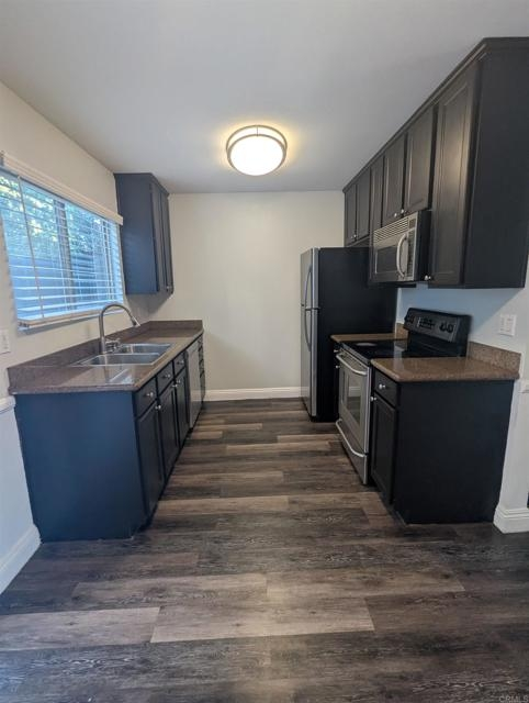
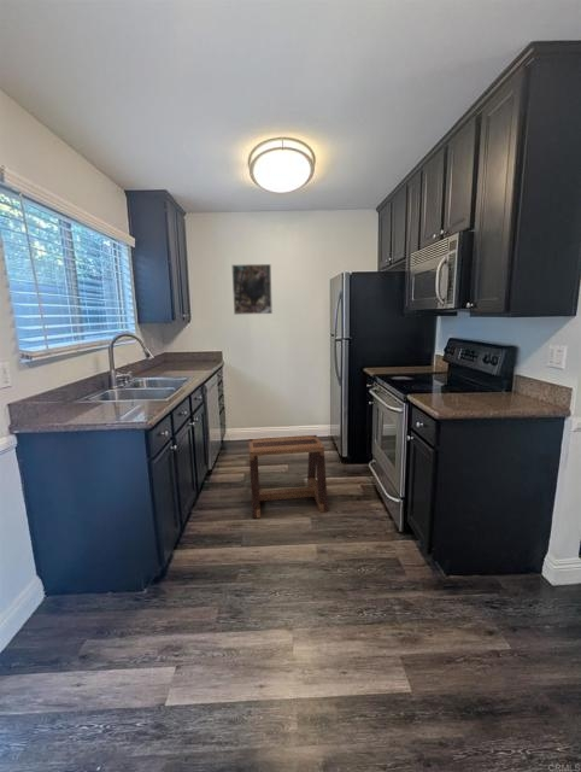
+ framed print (252, 290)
+ stool (281, 454)
